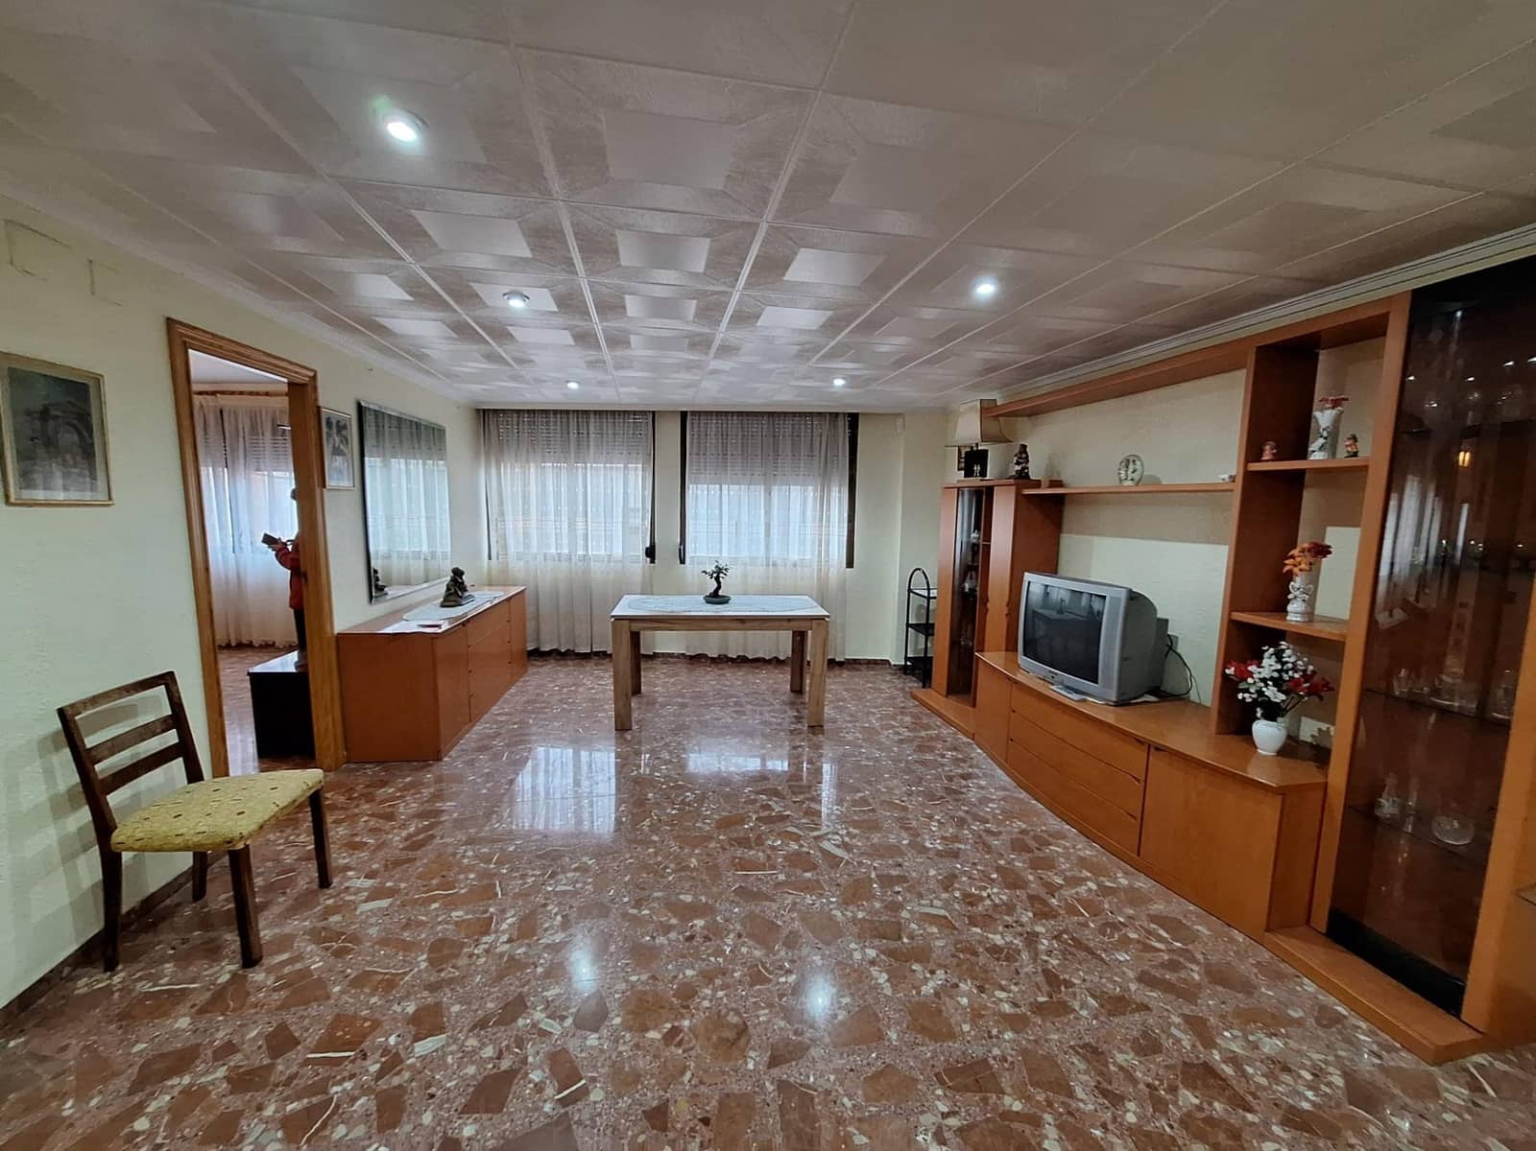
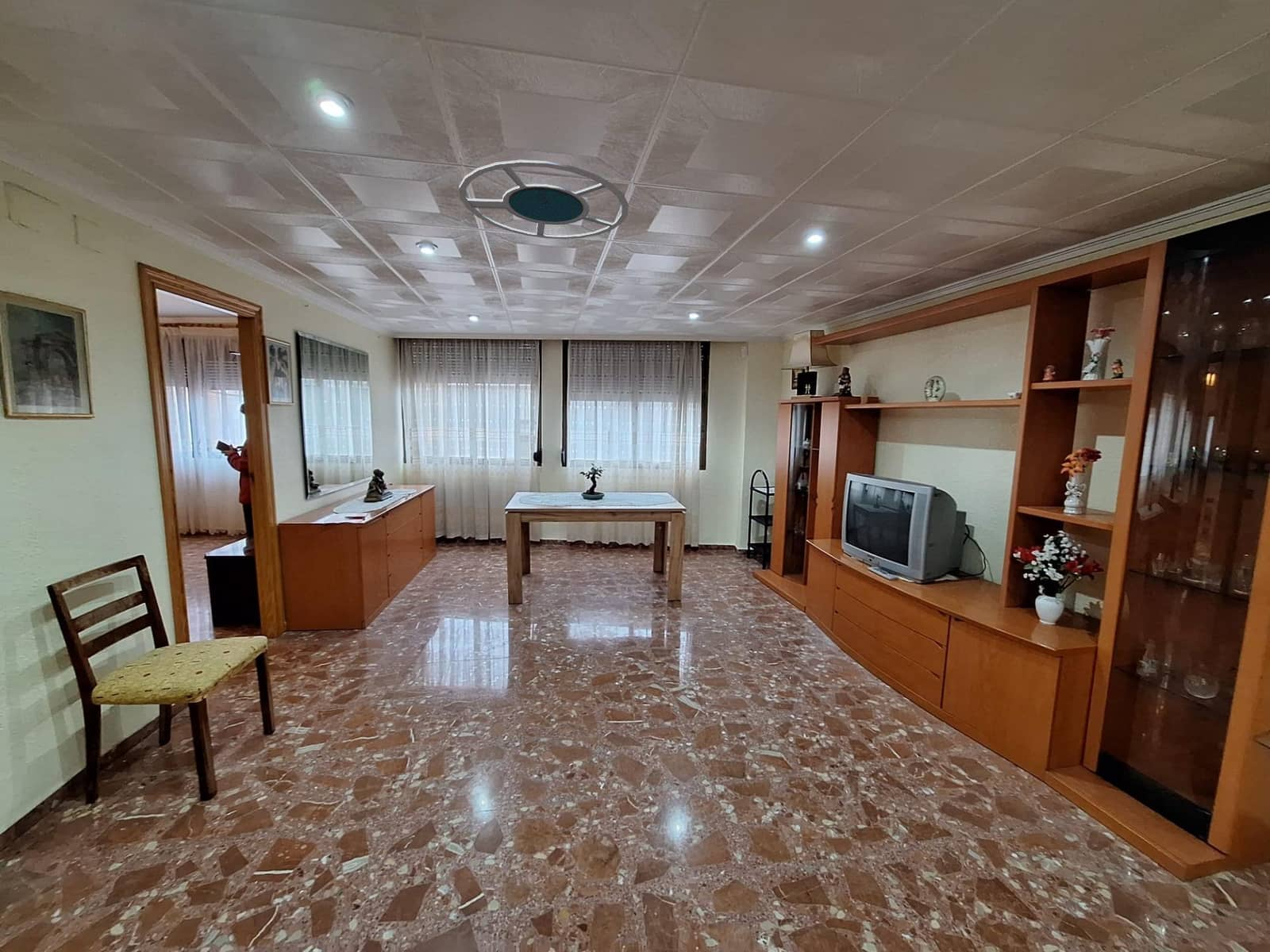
+ ceiling lamp (546, 198)
